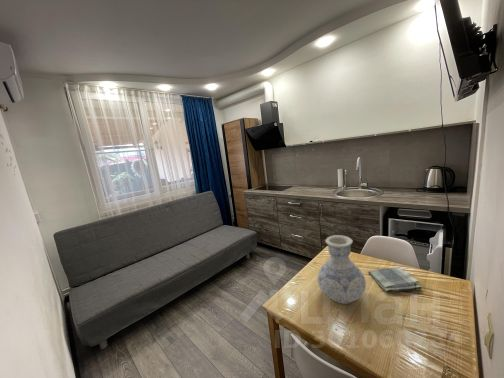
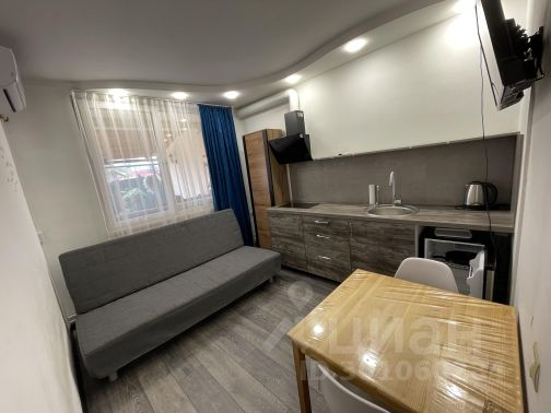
- dish towel (393, 278)
- vase (340, 268)
